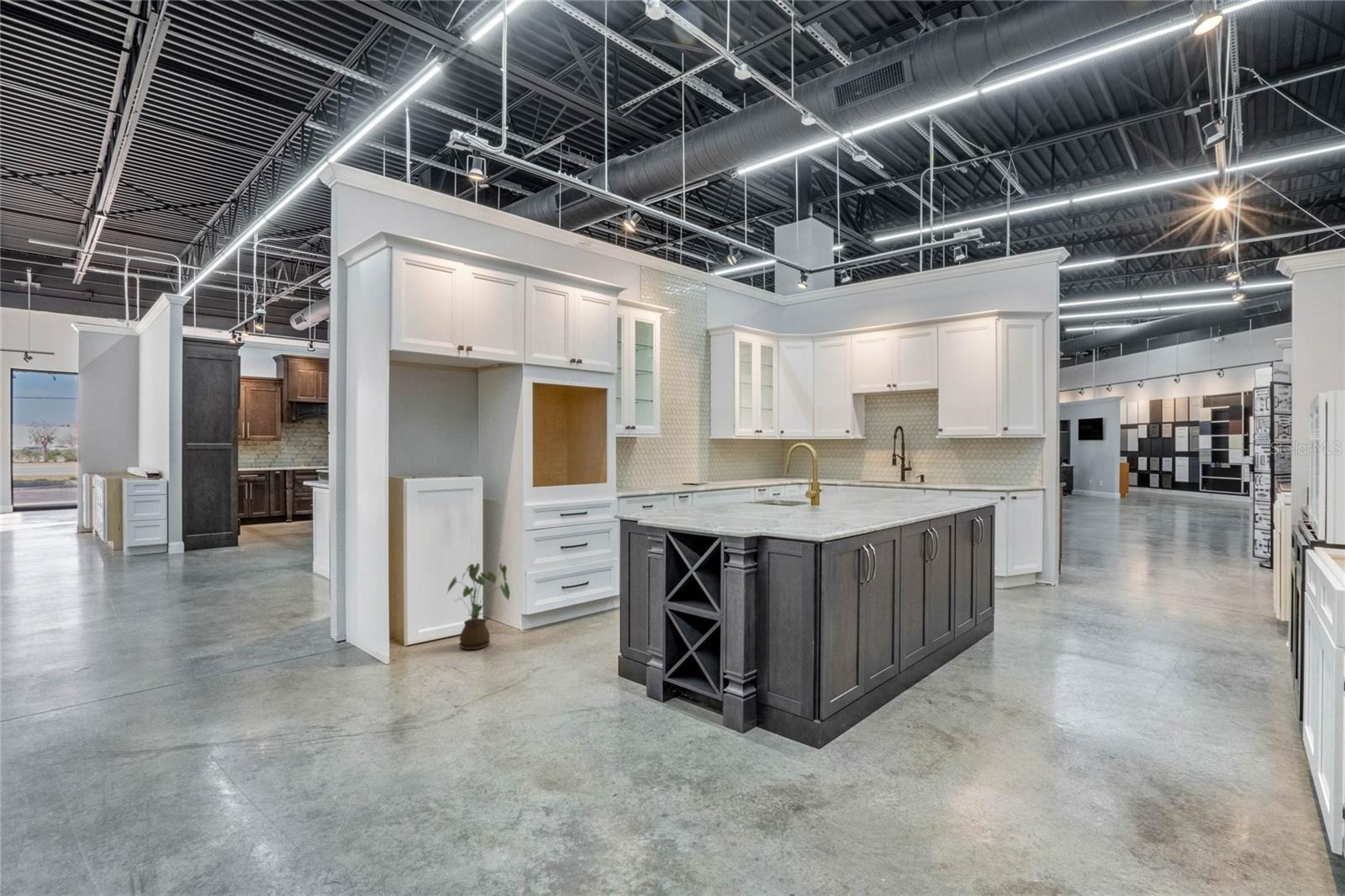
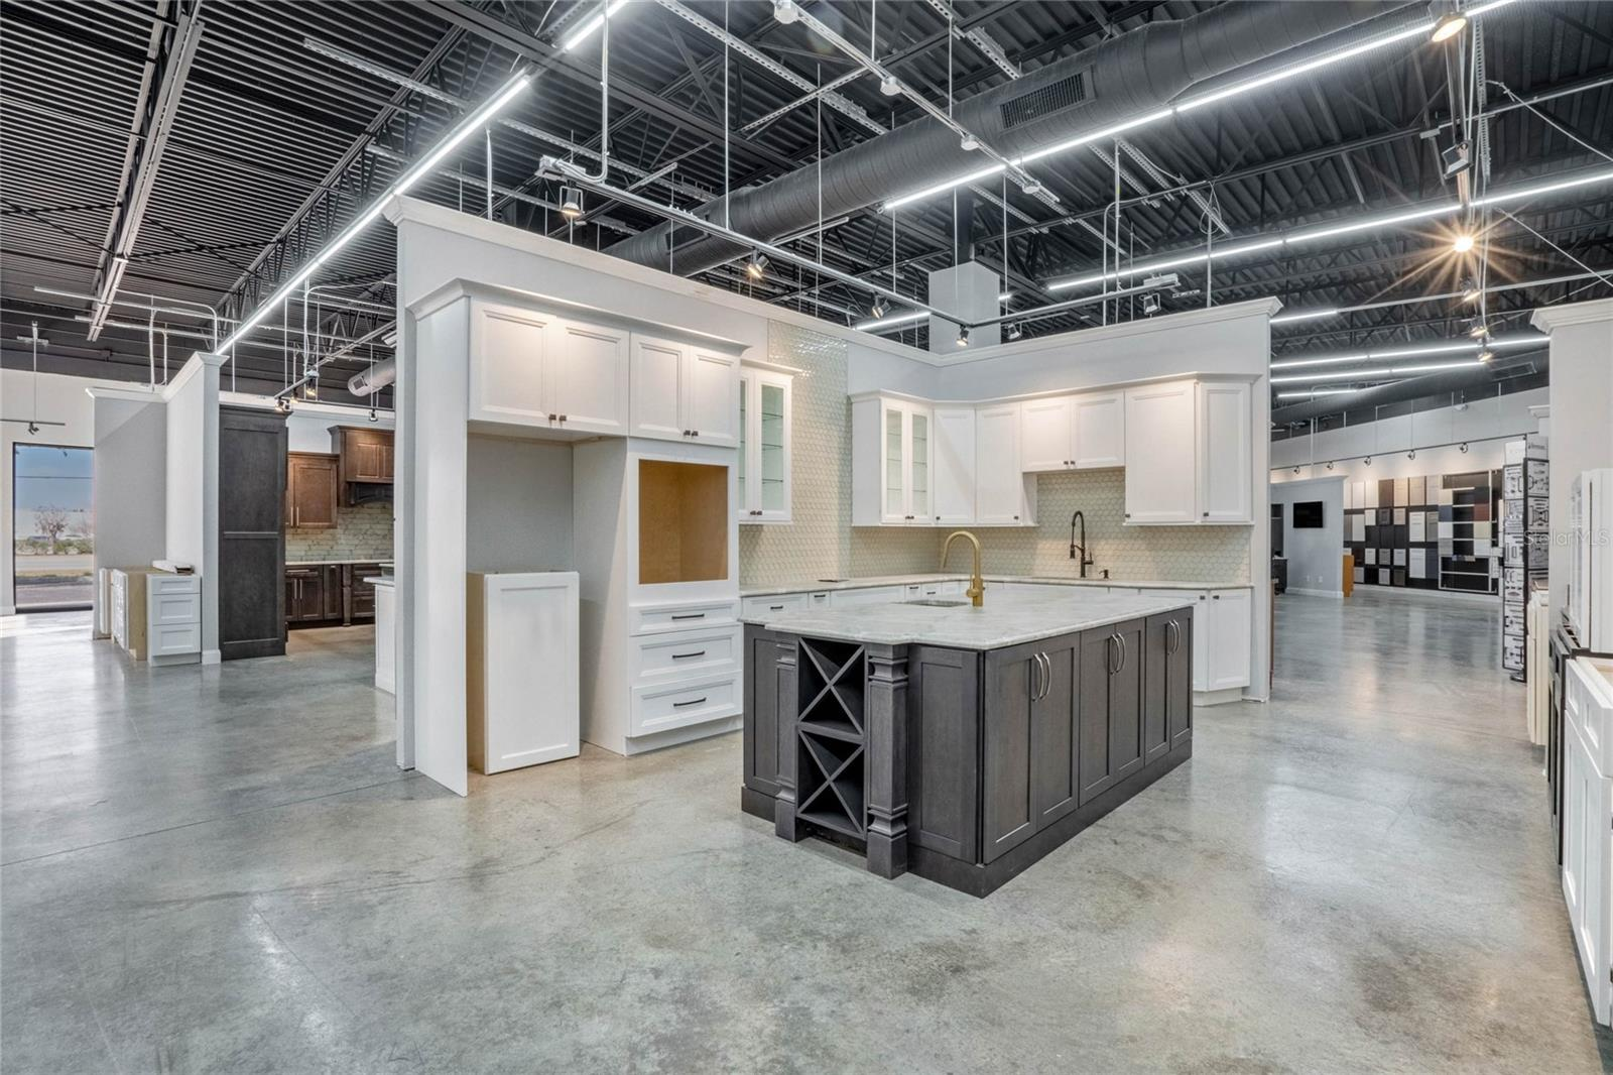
- house plant (481, 606)
